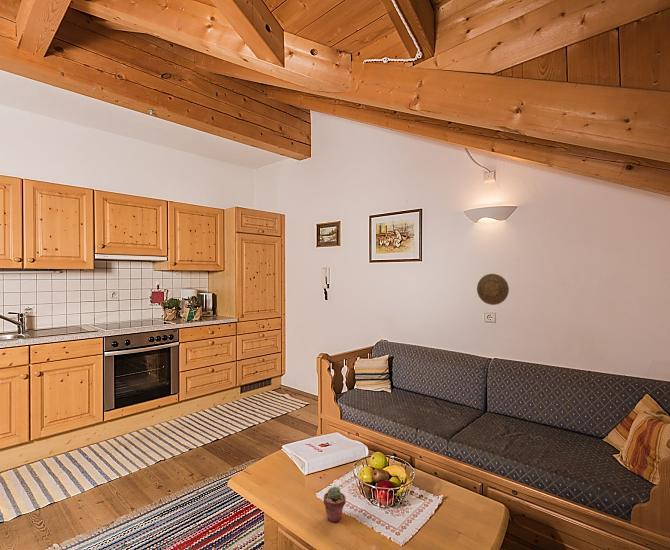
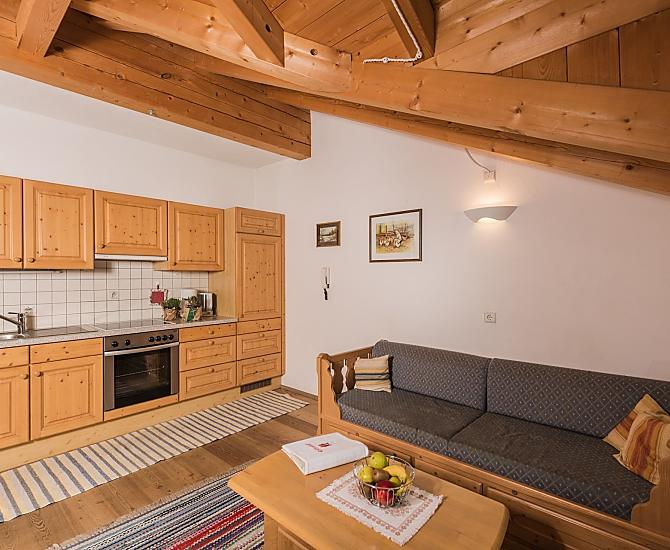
- potted succulent (334, 502)
- decorative plate (491, 289)
